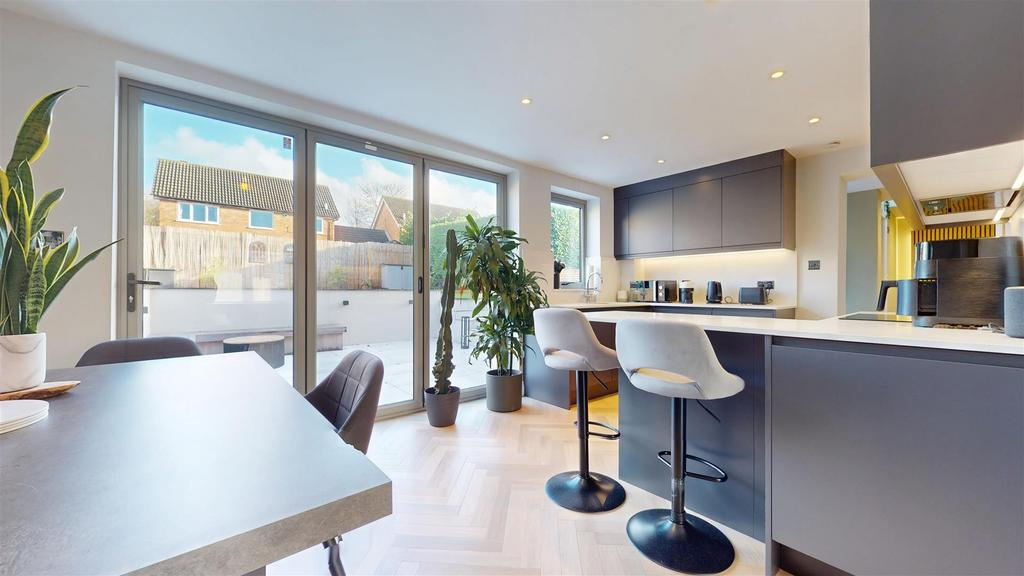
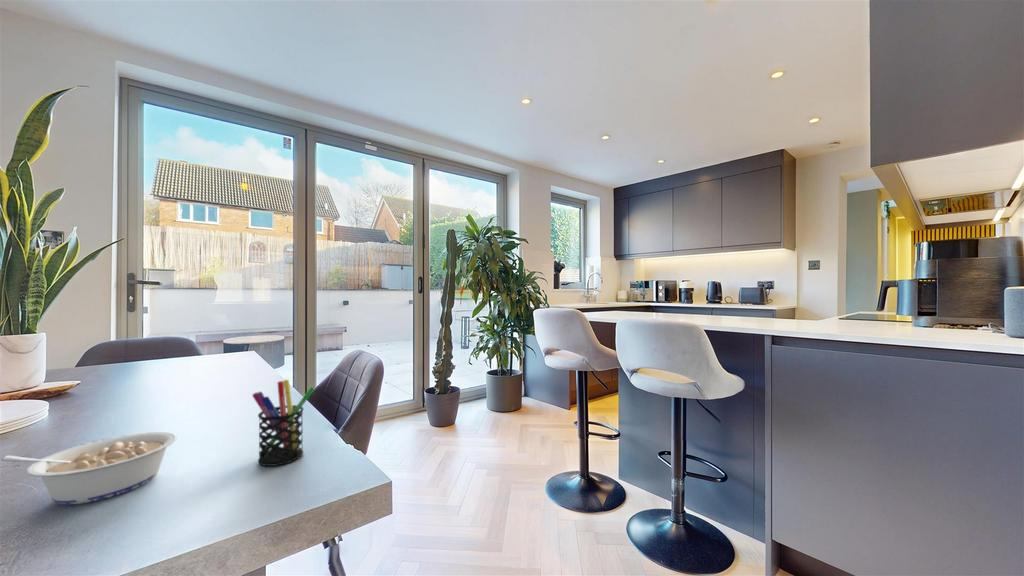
+ pen holder (286, 417)
+ legume (103, 466)
